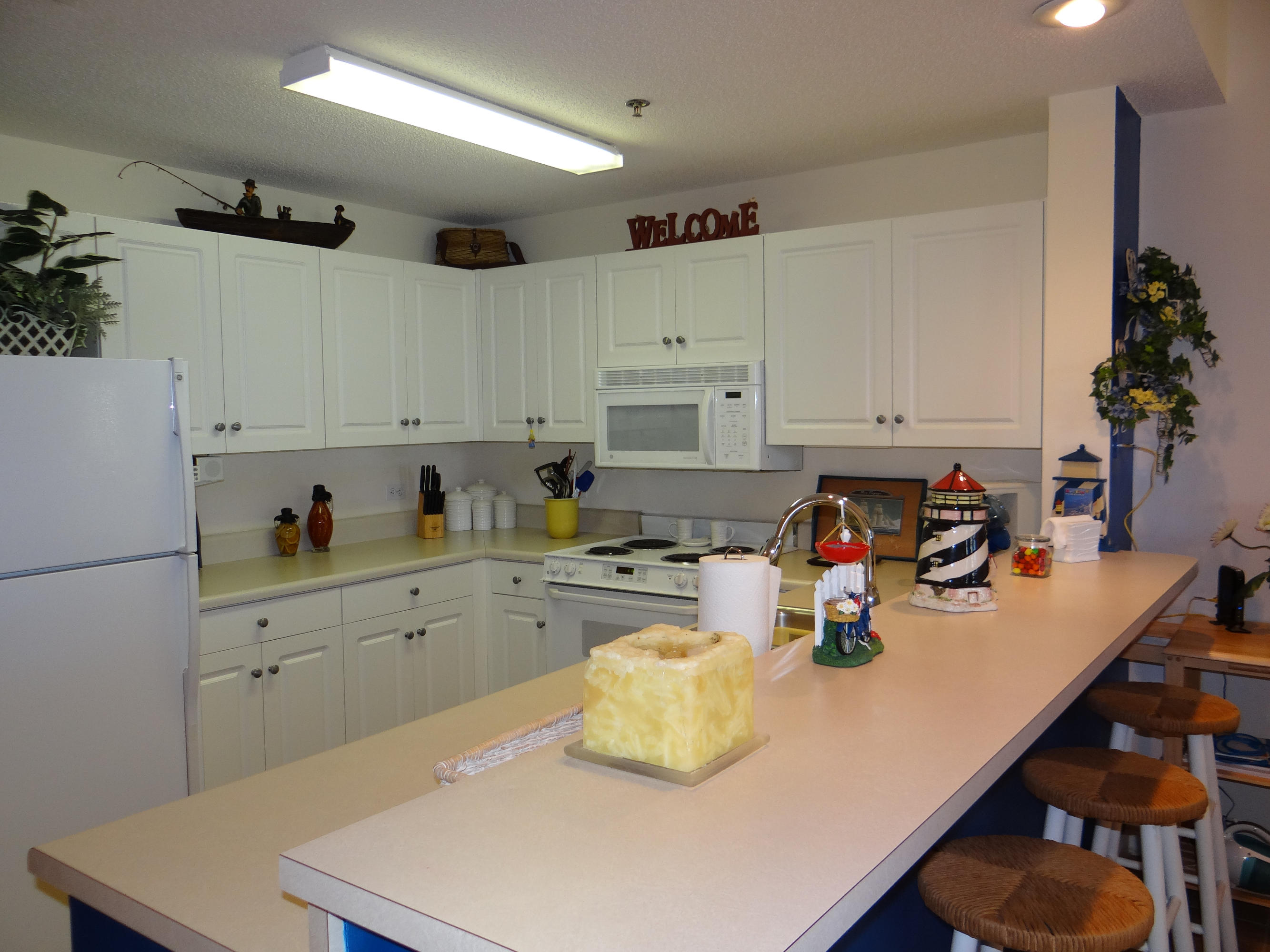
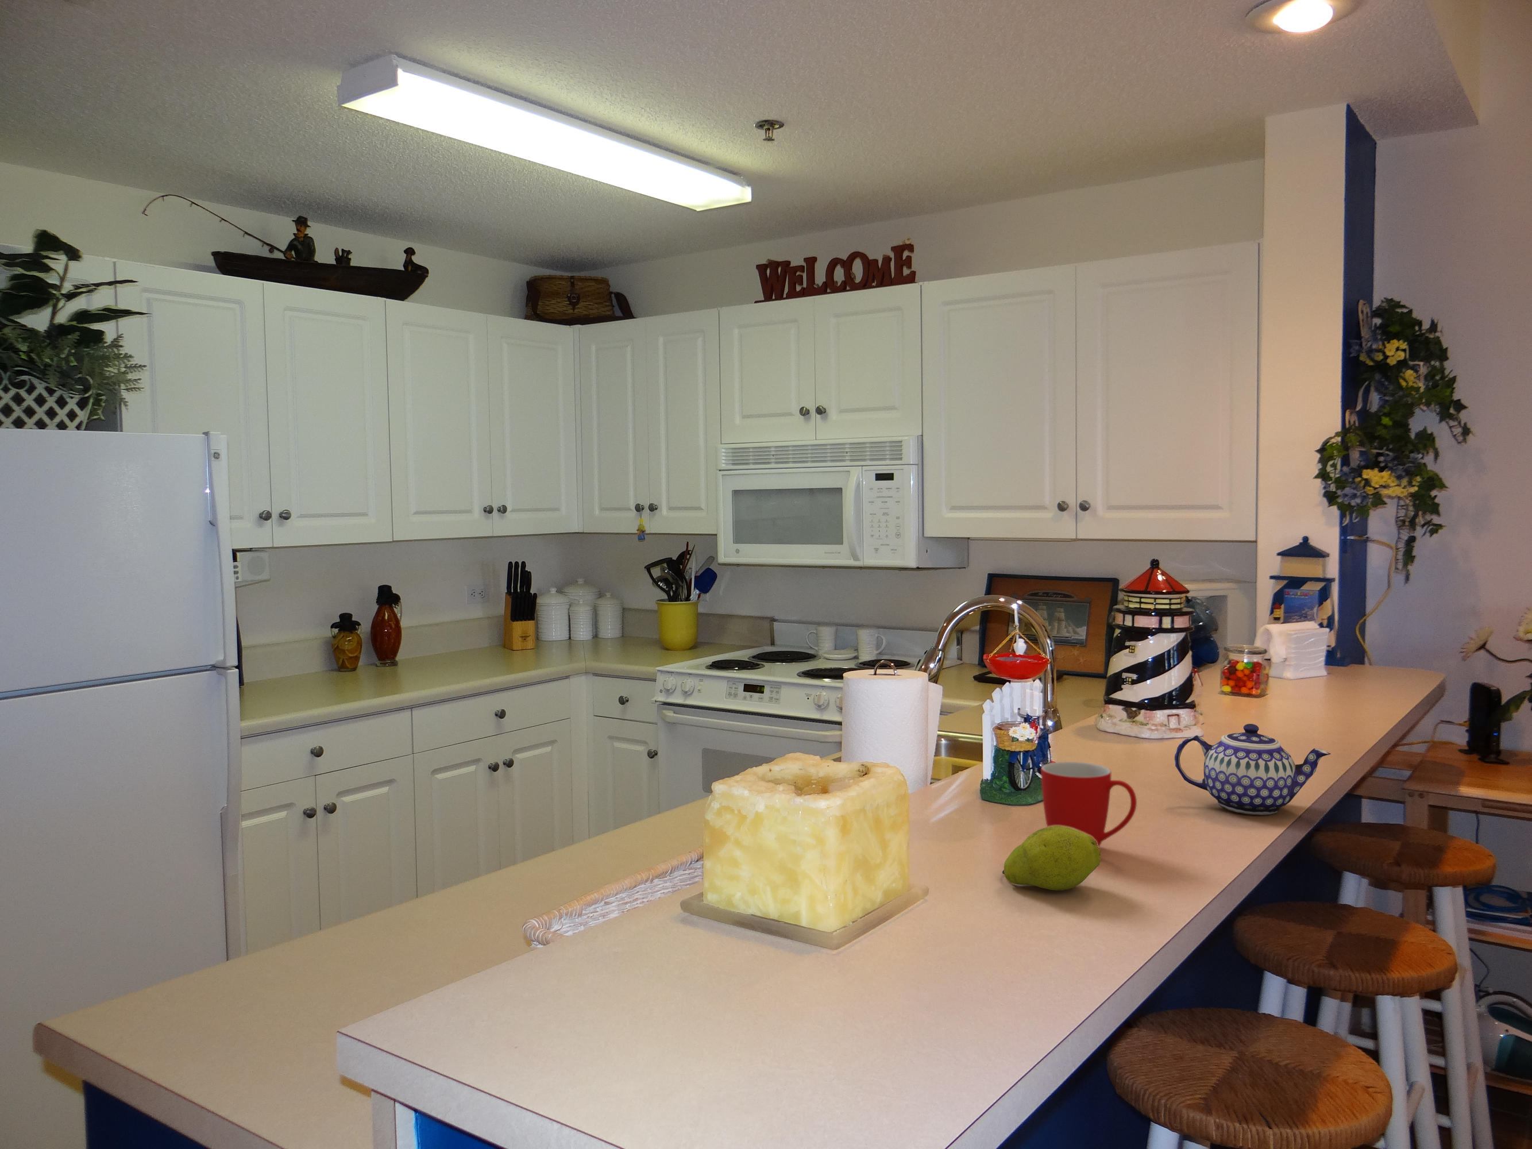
+ mug (1088, 811)
+ fruit (1046, 853)
+ teapot (1250, 766)
